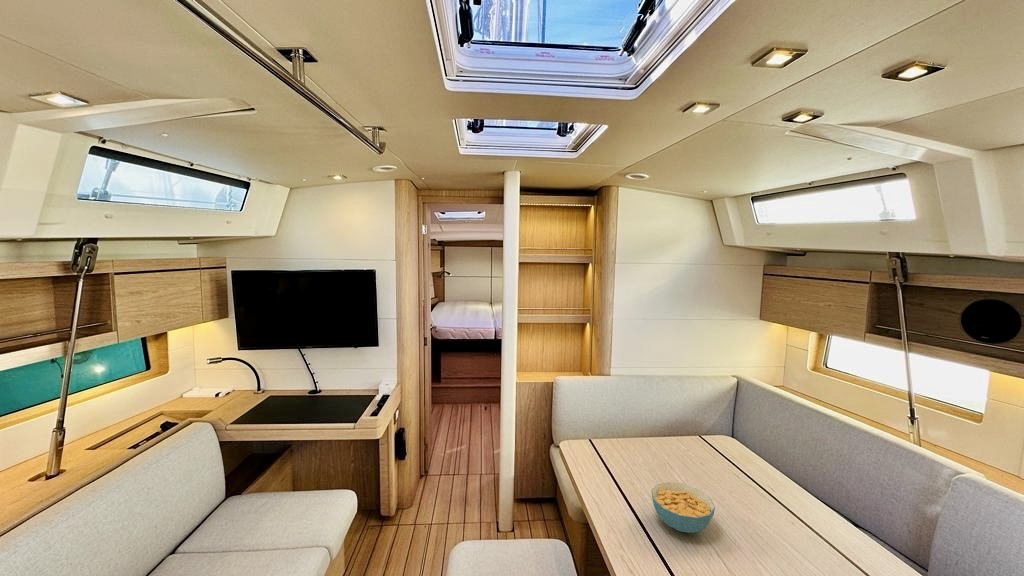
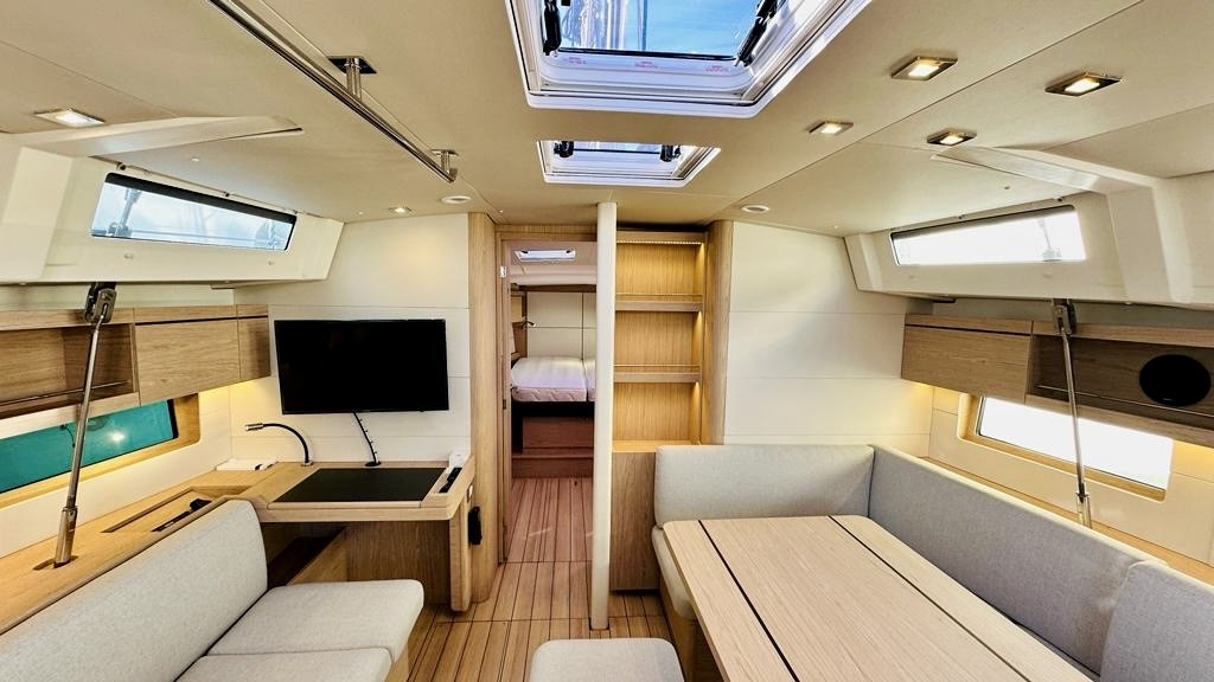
- cereal bowl (681, 512)
